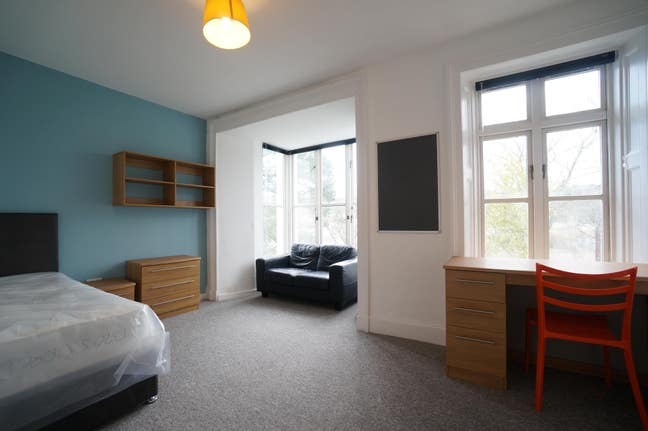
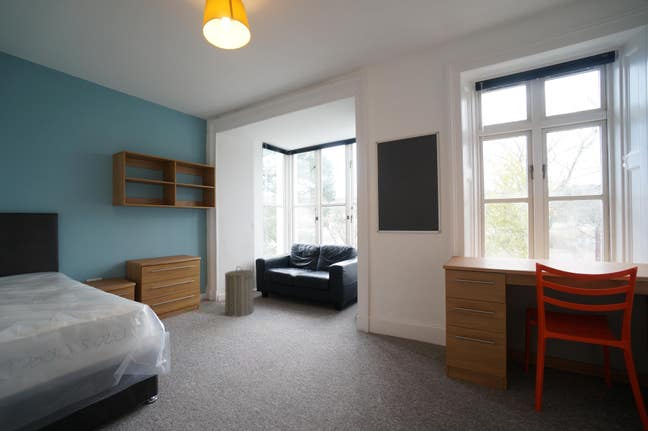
+ laundry hamper (239, 289)
